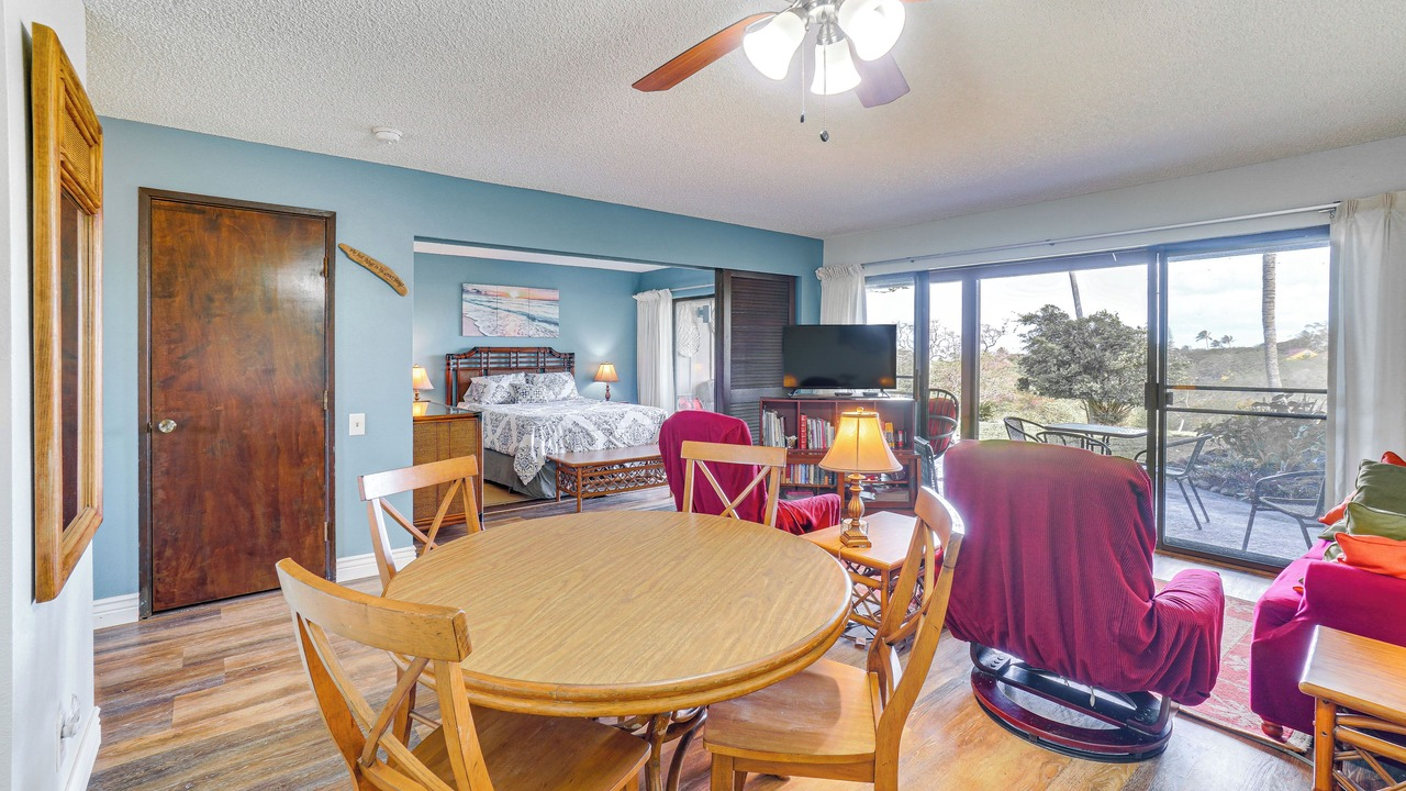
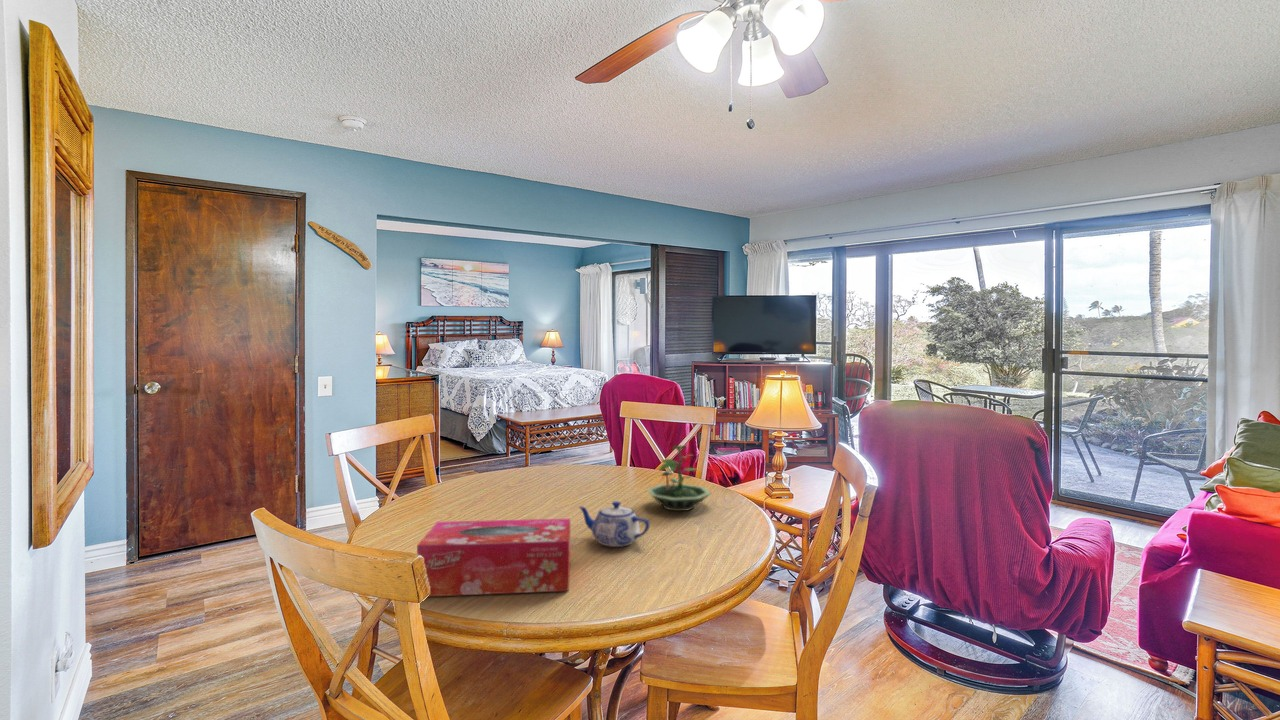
+ terrarium (679, 456)
+ tissue box (499, 554)
+ teapot (612, 521)
